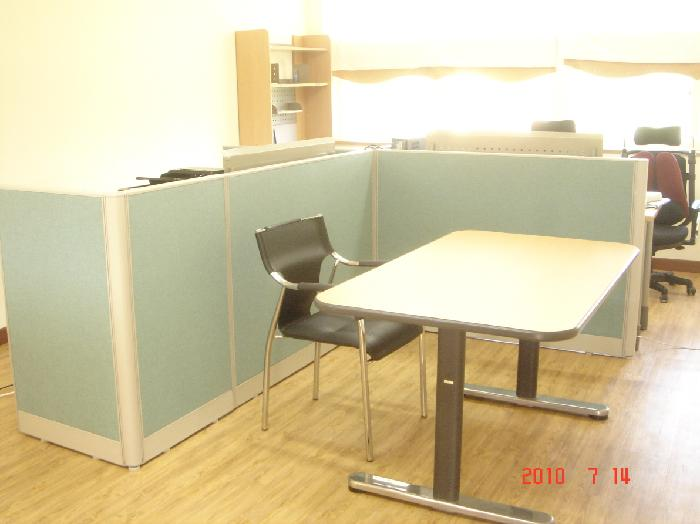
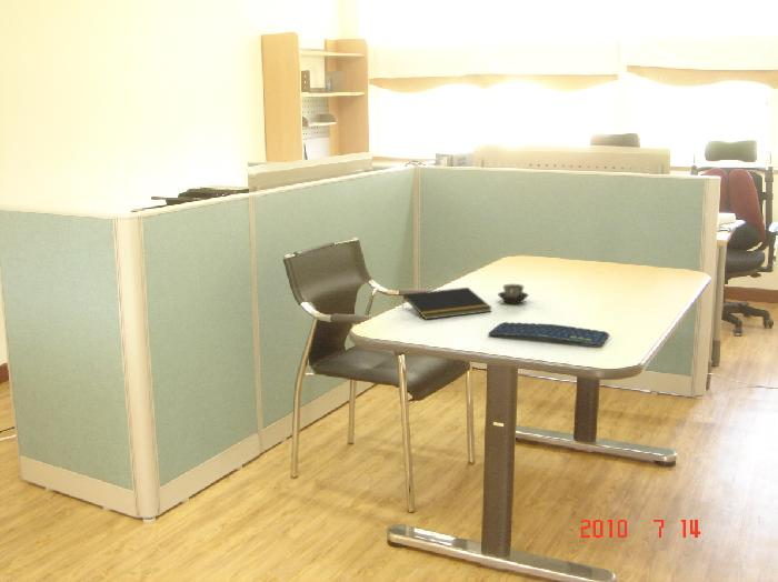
+ keyboard (548, 331)
+ notepad (447, 302)
+ cup (512, 293)
